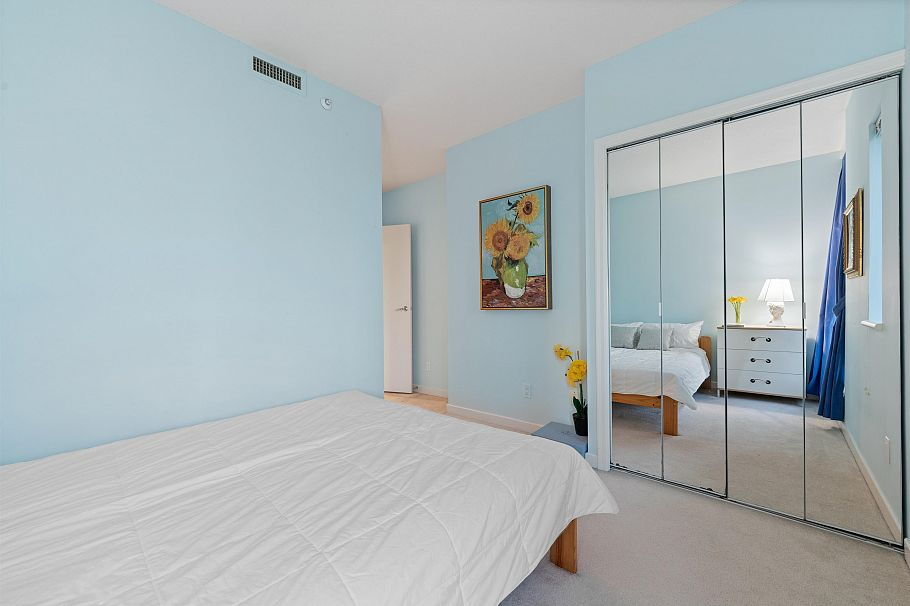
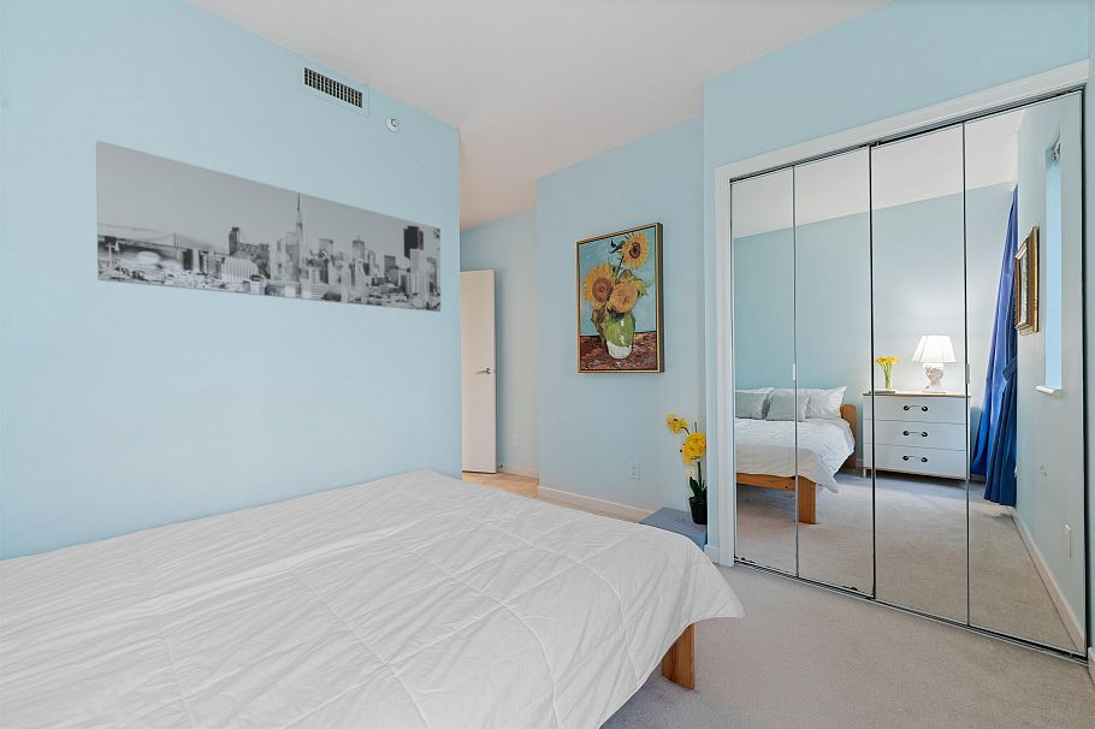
+ wall art (310, 248)
